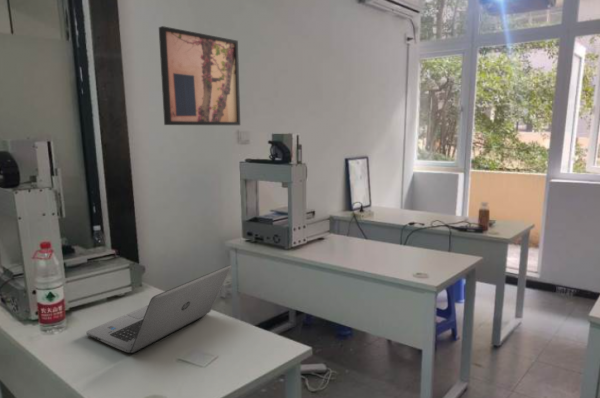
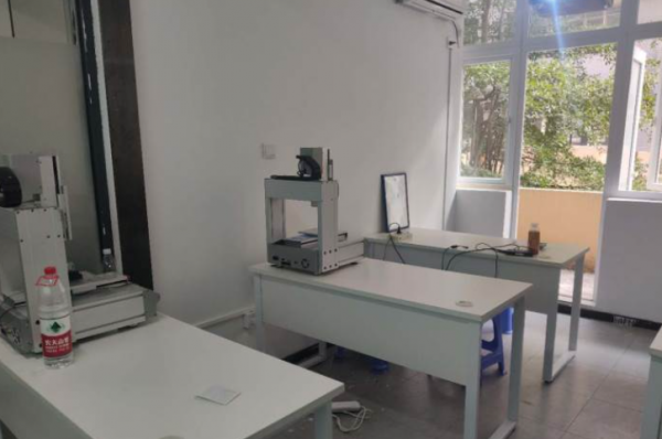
- laptop (160, 299)
- wall art (203, 80)
